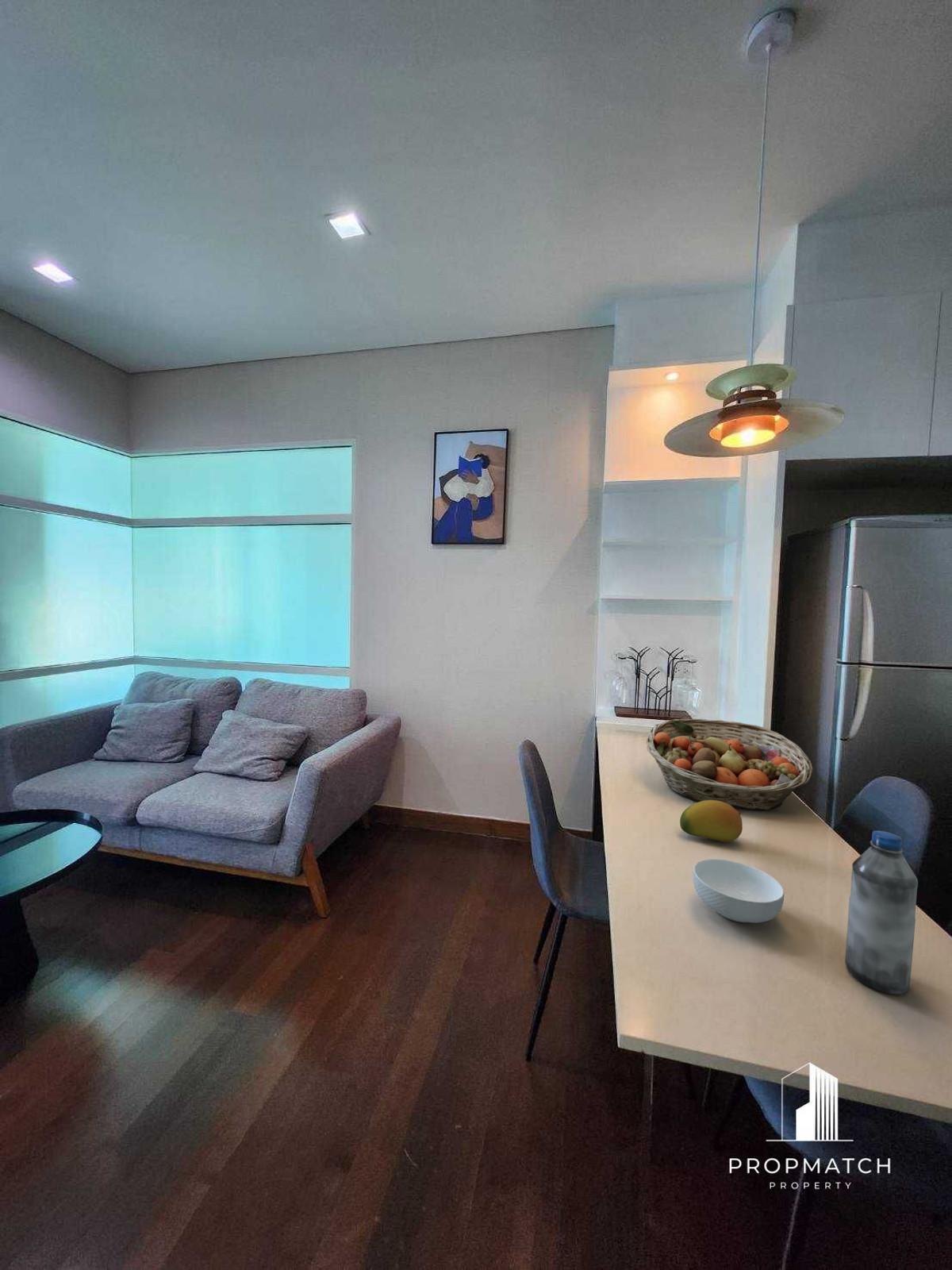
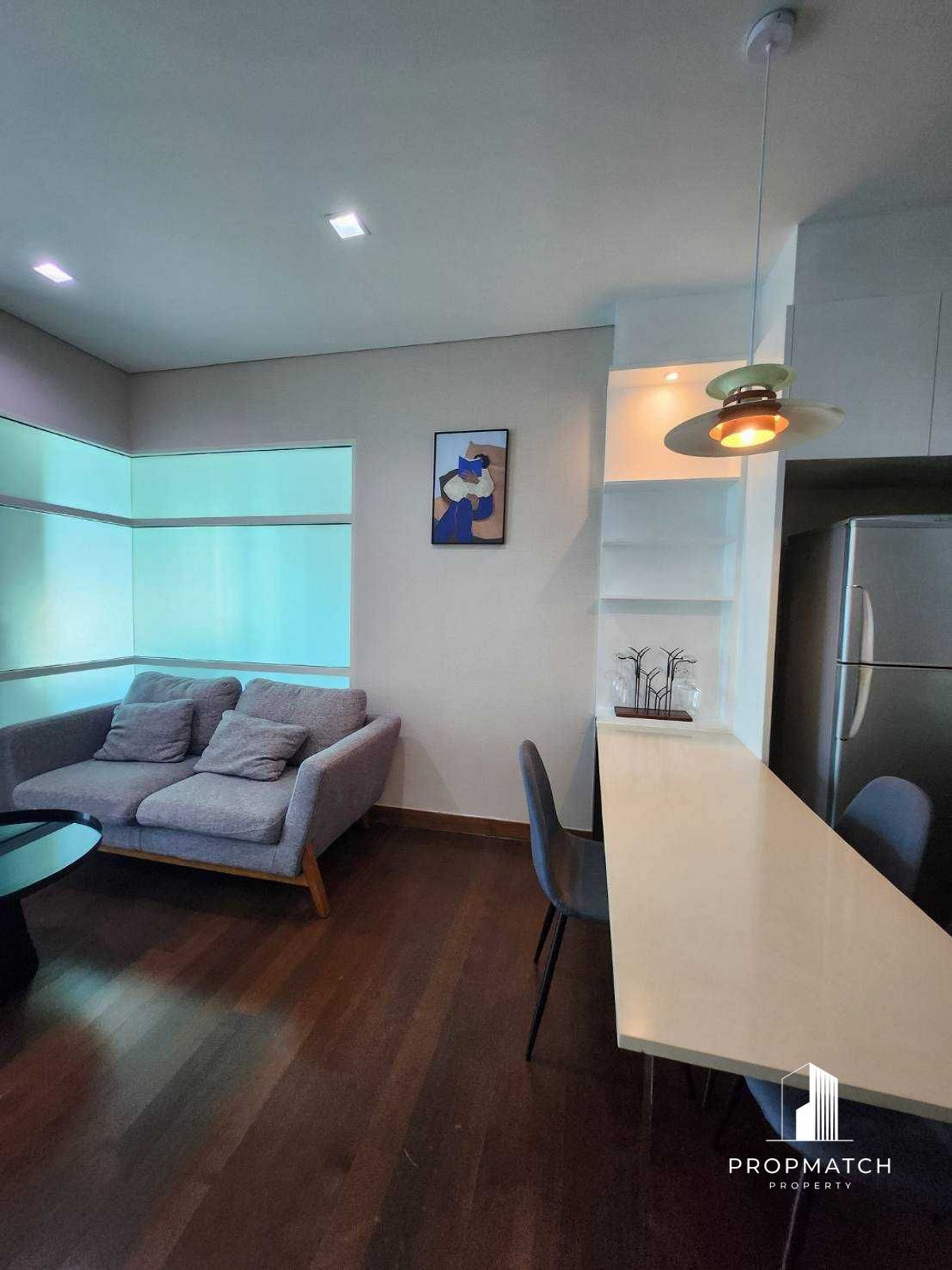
- fruit basket (723, 760)
- water bottle (881, 906)
- cereal bowl (735, 894)
- fruit (710, 819)
